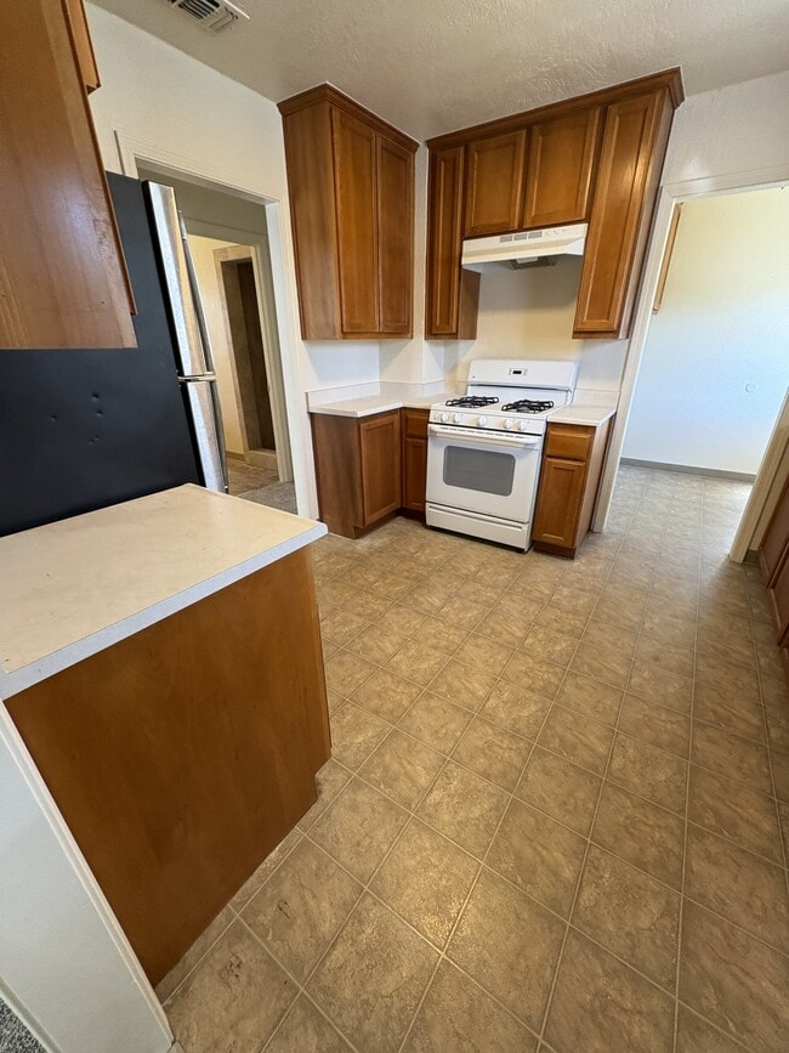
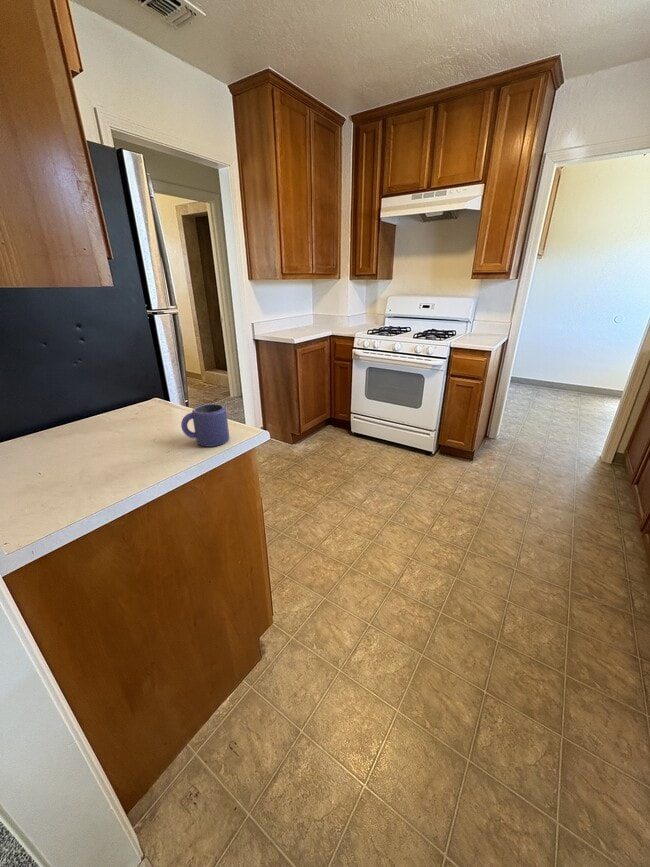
+ mug (205, 425)
